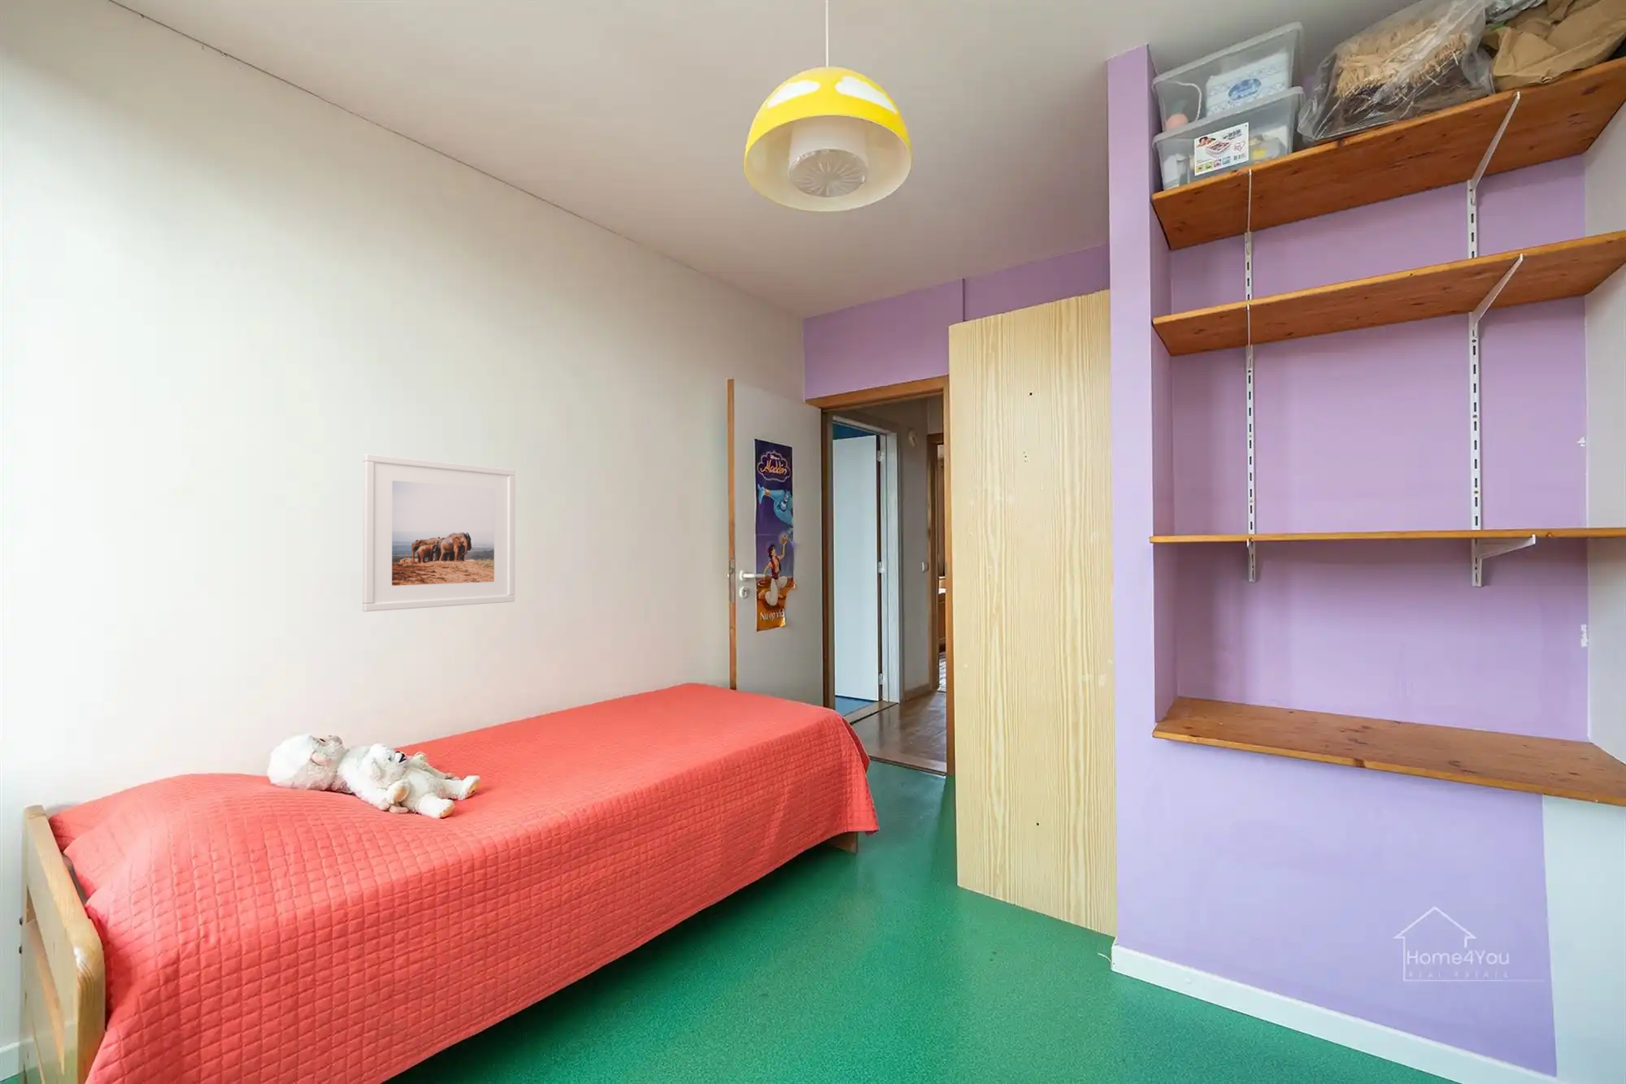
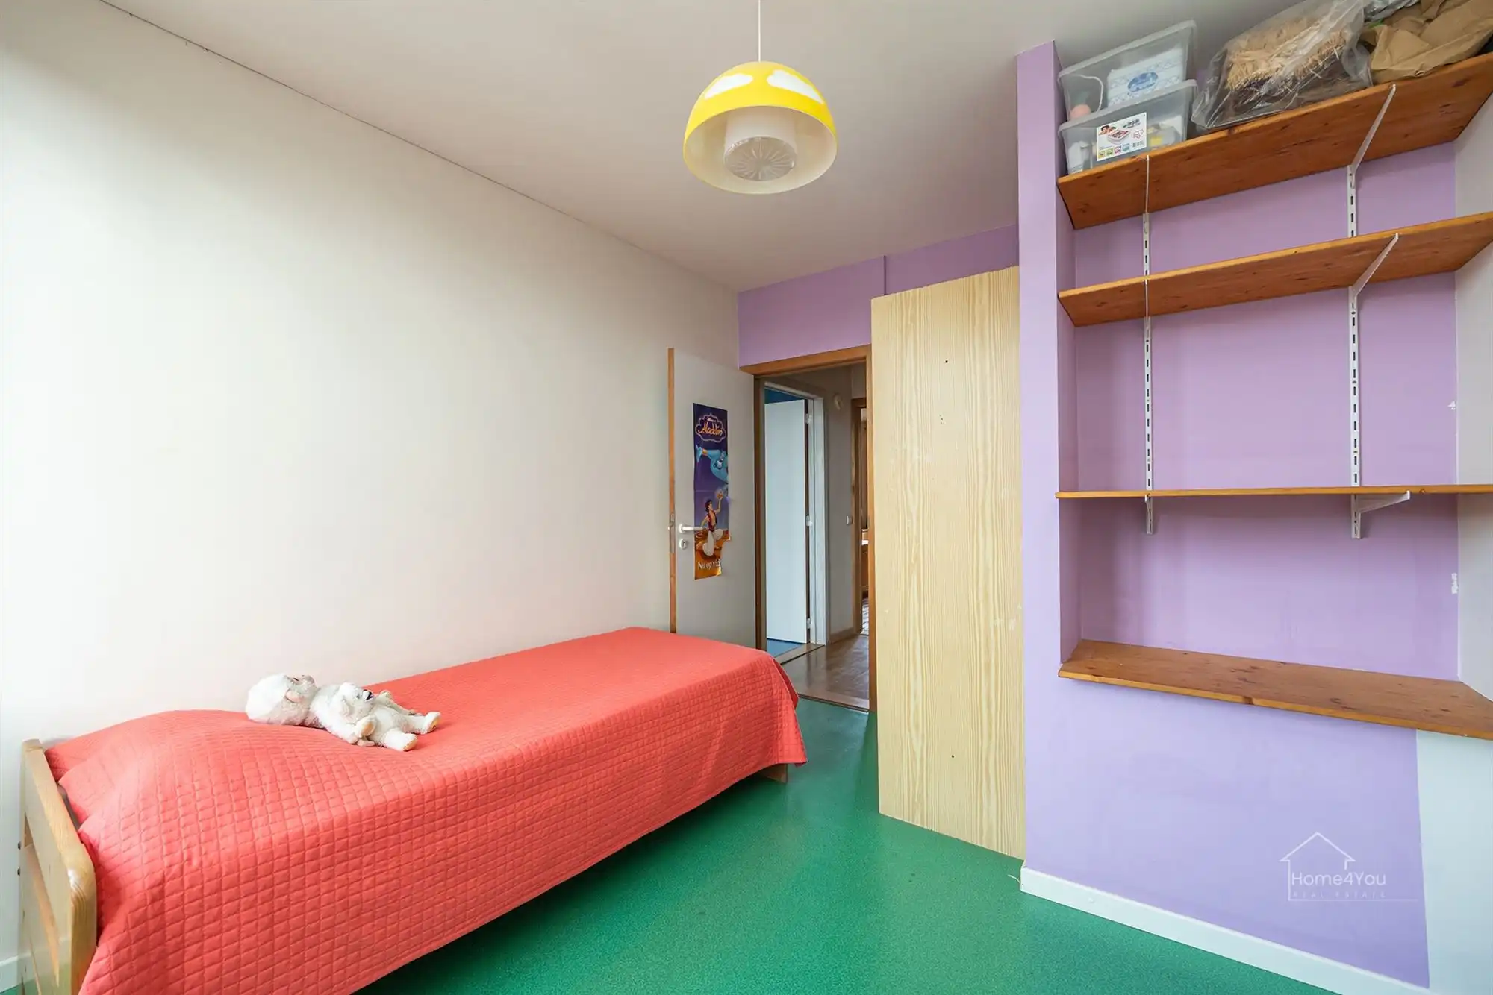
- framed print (445, 534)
